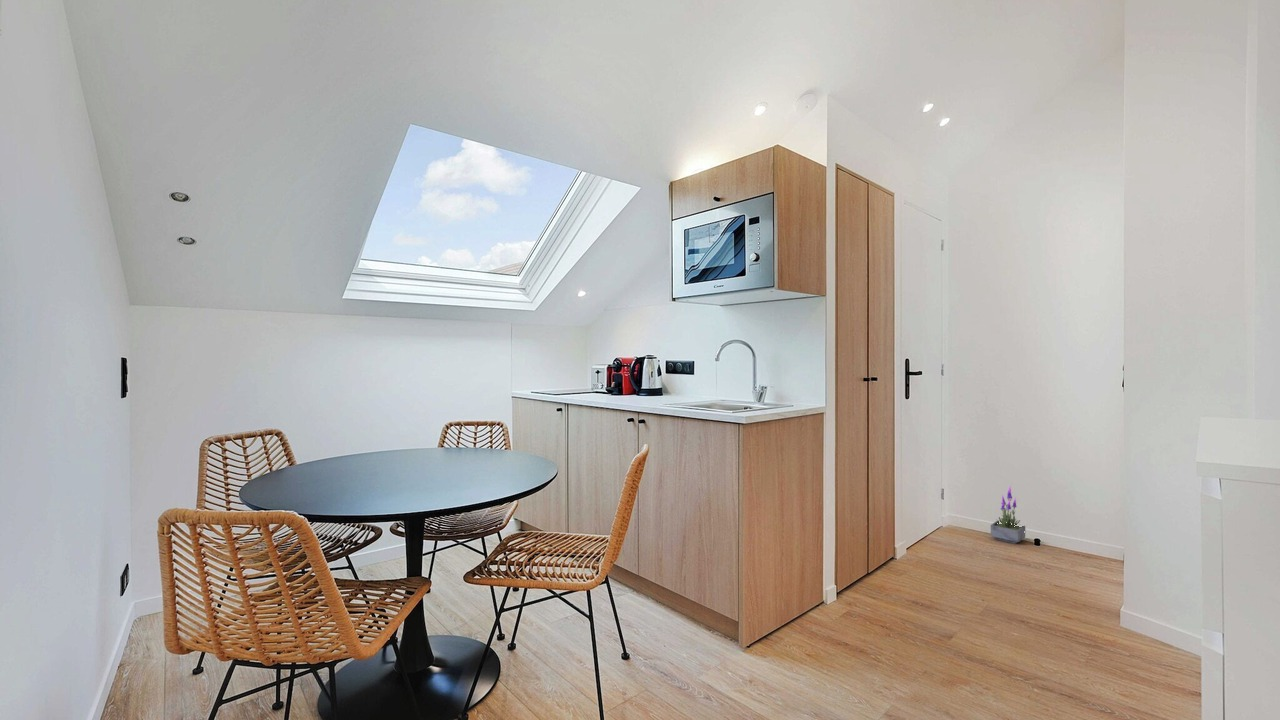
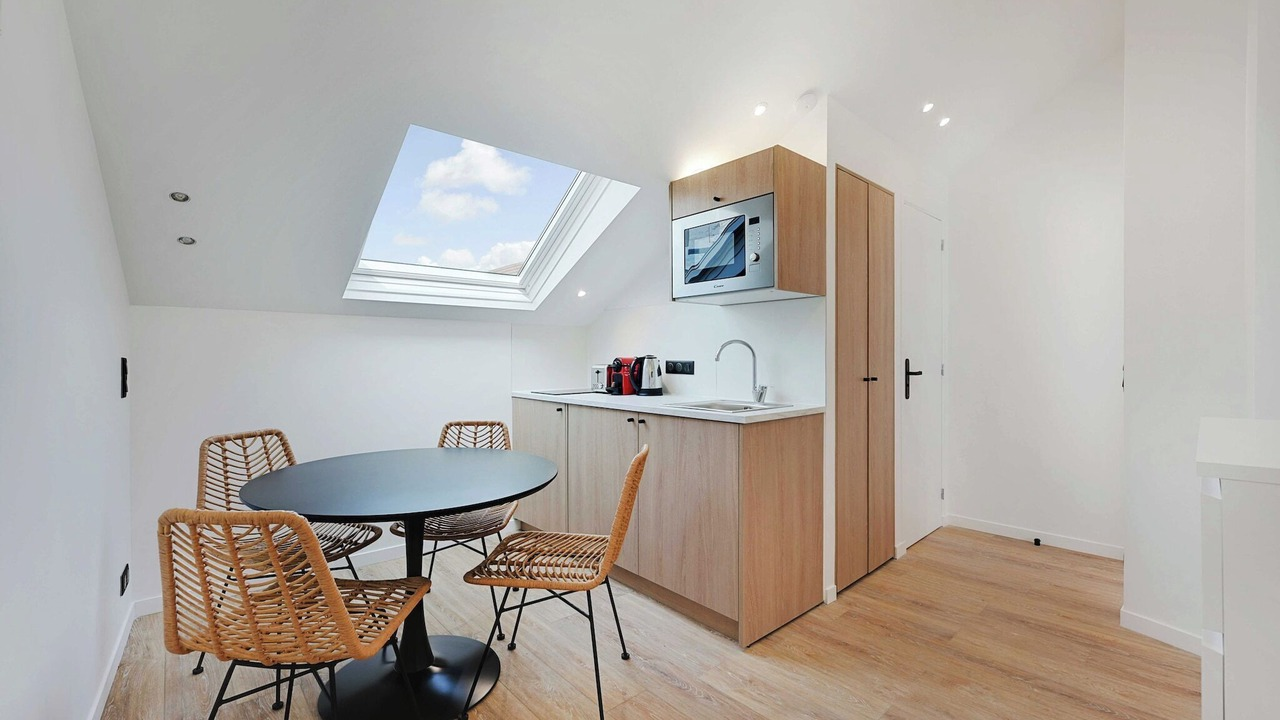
- potted plant (1007, 512)
